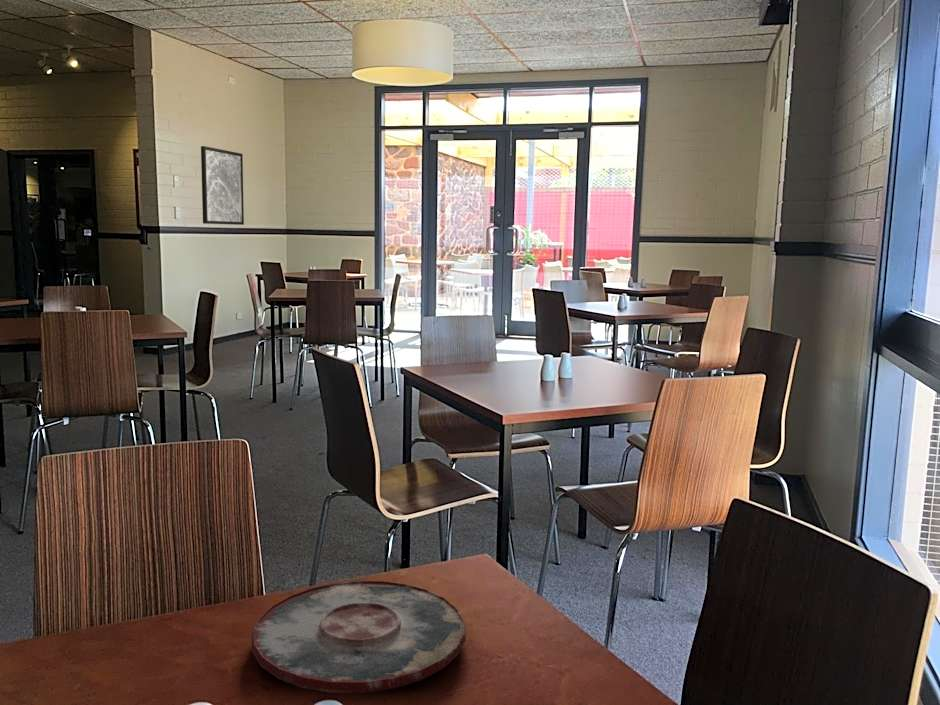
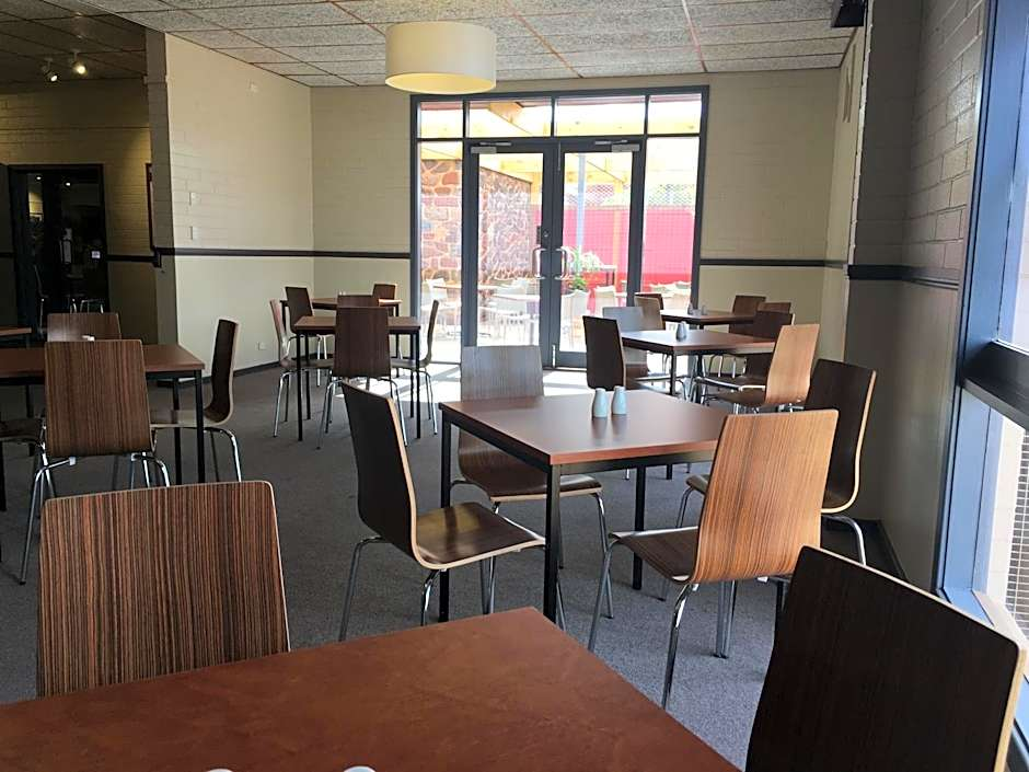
- wall art (223, 187)
- plate (360, 631)
